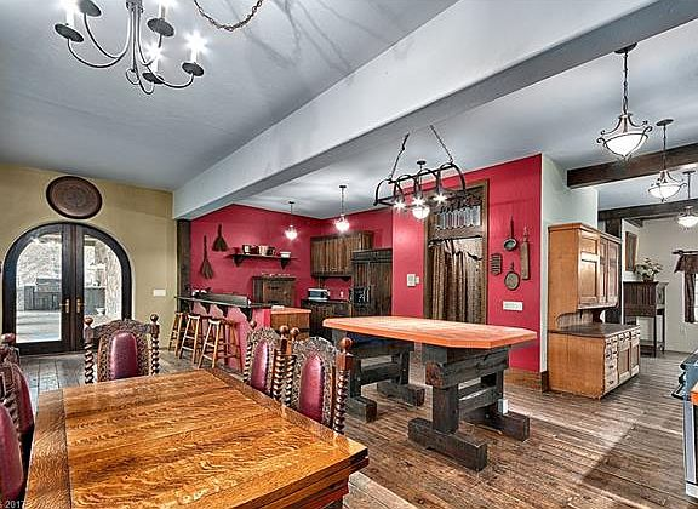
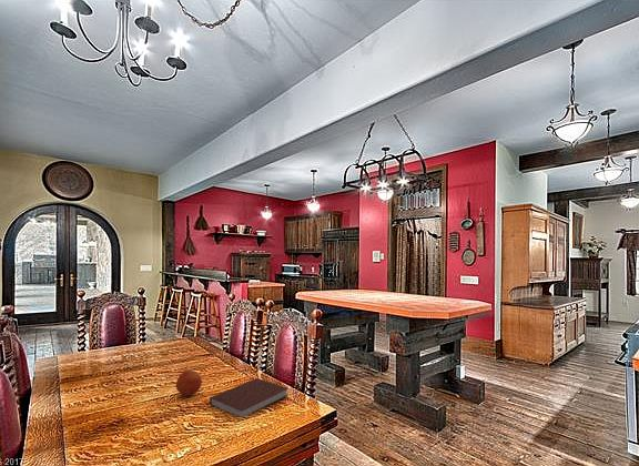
+ fruit (189, 382)
+ notebook (250, 396)
